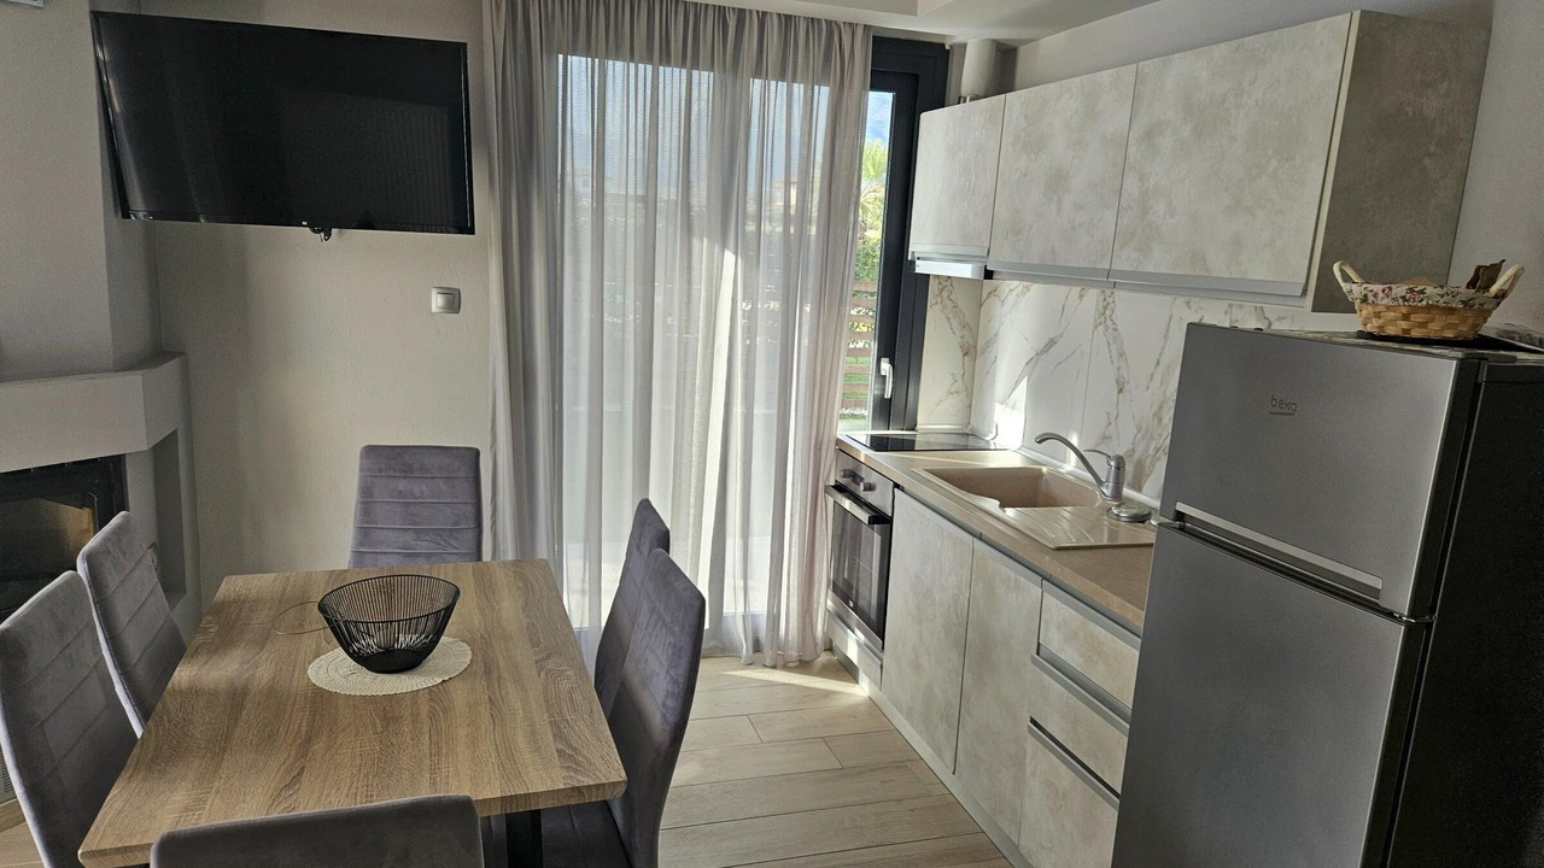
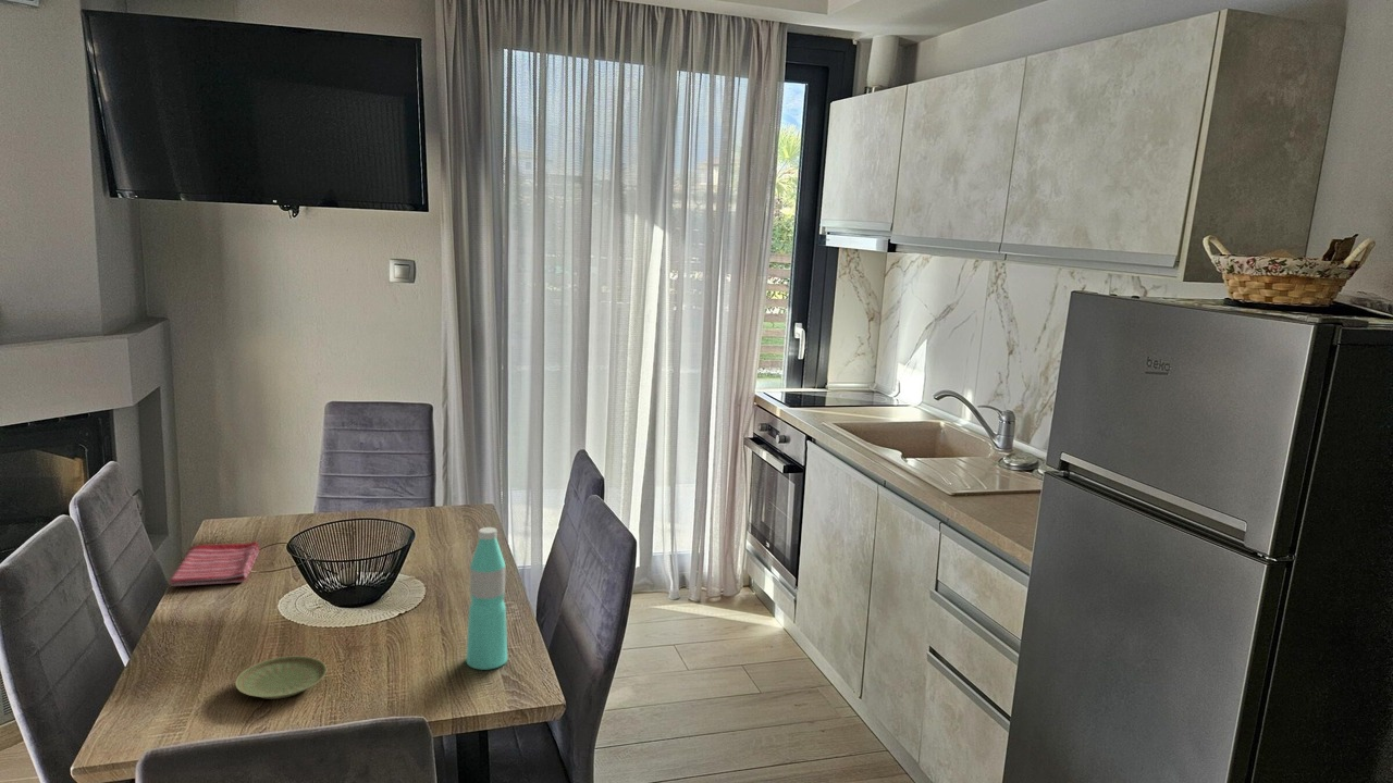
+ dish towel (217, 562)
+ plate (282, 680)
+ water bottle (486, 595)
